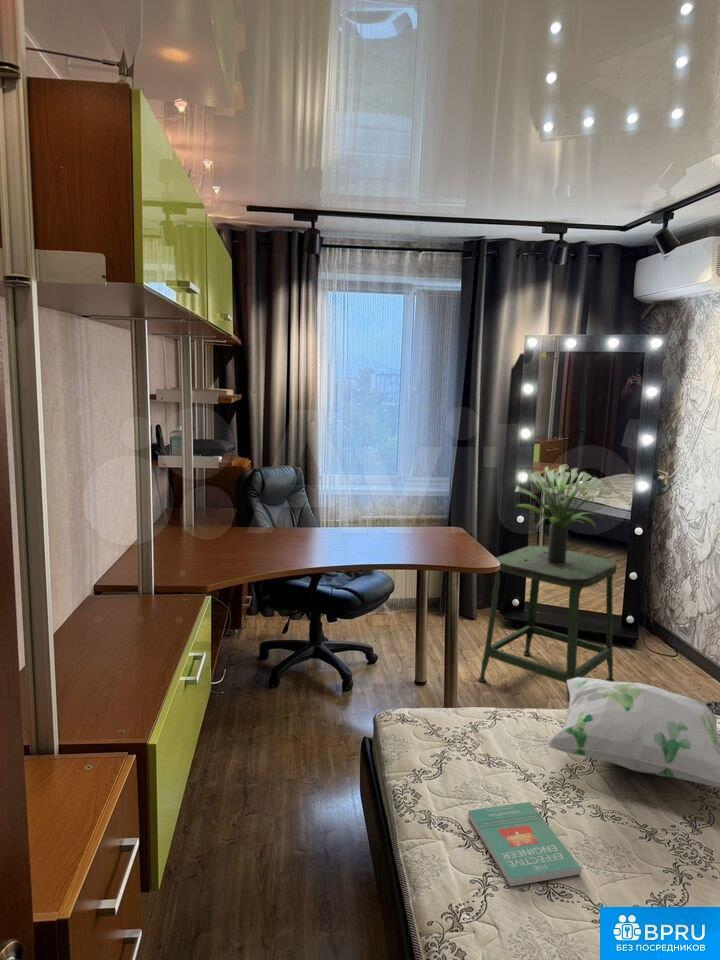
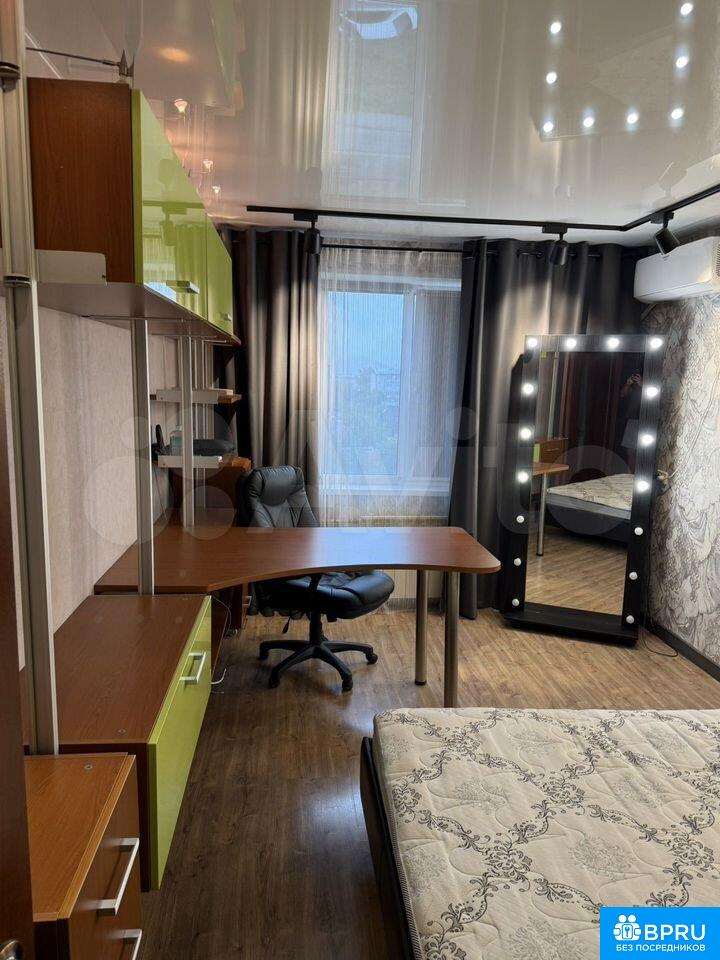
- decorative pillow (642, 724)
- book (521, 840)
- stool (547, 629)
- potted plant (556, 513)
